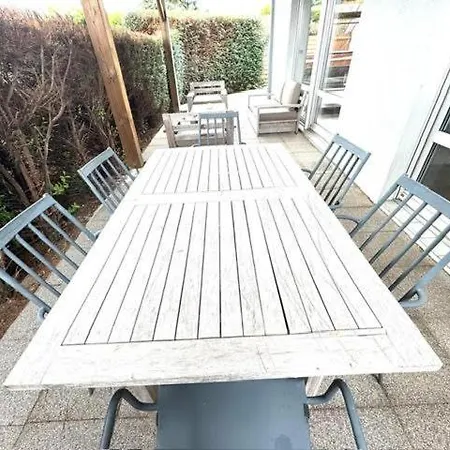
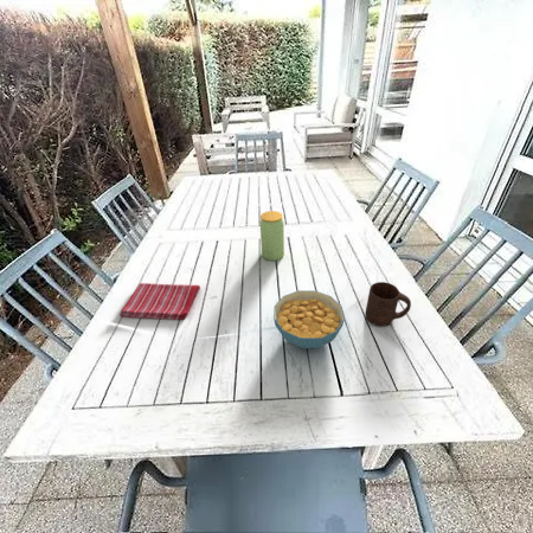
+ dish towel (161, 298)
+ cereal bowl (307, 325)
+ cup (386, 304)
+ jar (271, 236)
